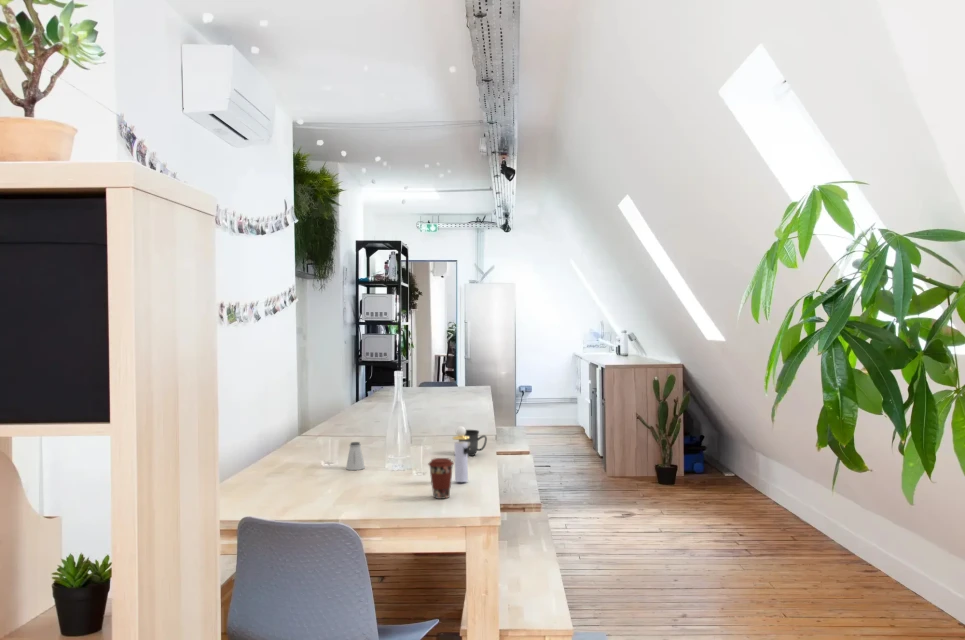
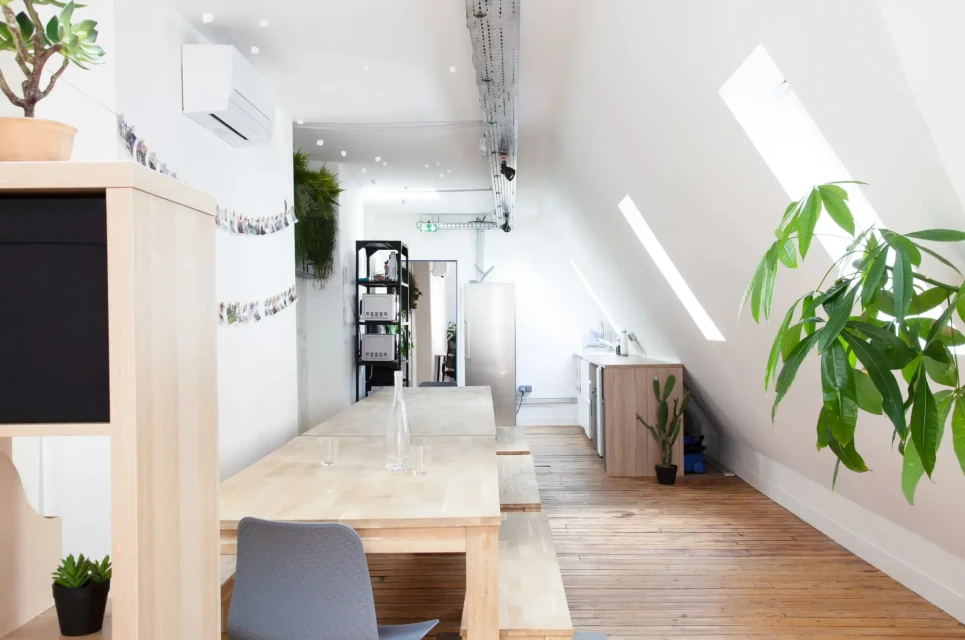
- saltshaker (355, 455)
- perfume bottle (461, 454)
- coffee cup (441, 478)
- mug (472, 443)
